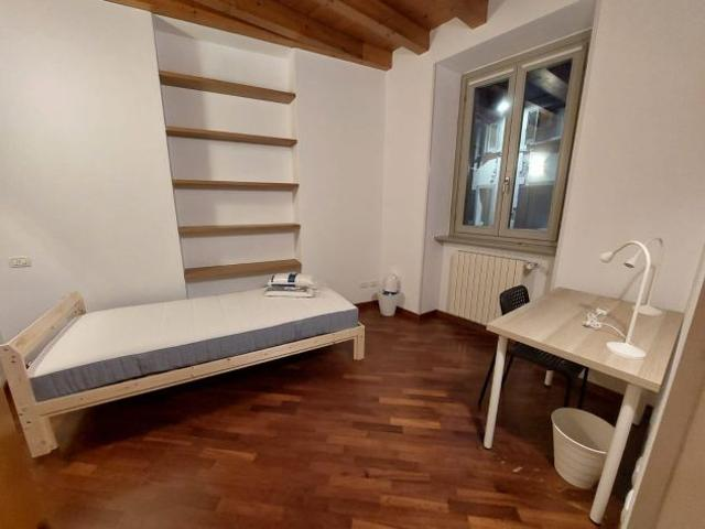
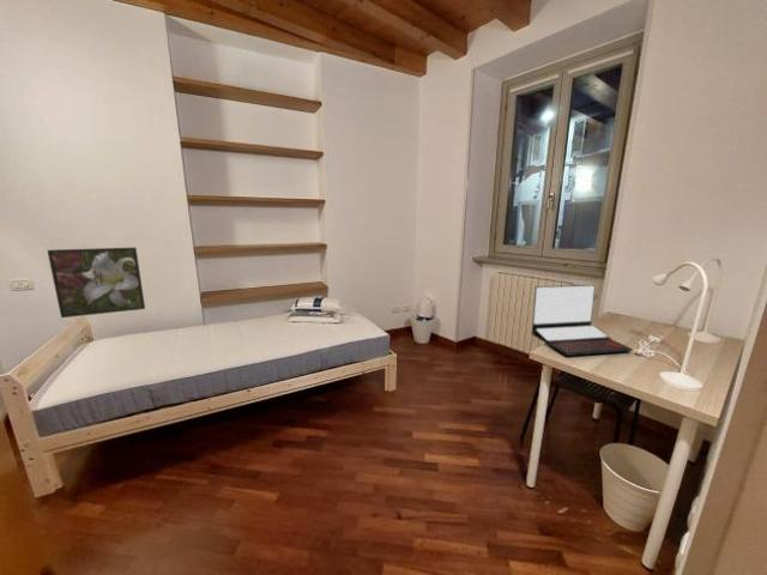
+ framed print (99, 280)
+ laptop (581, 317)
